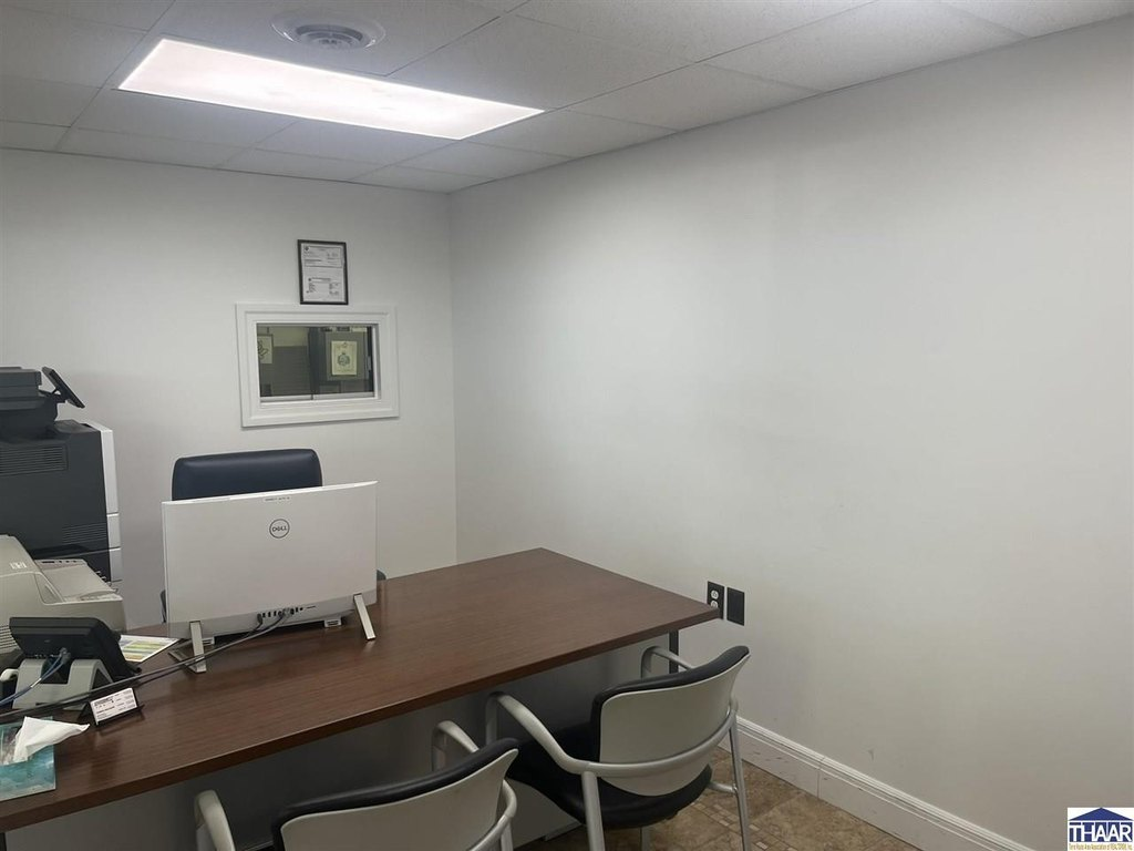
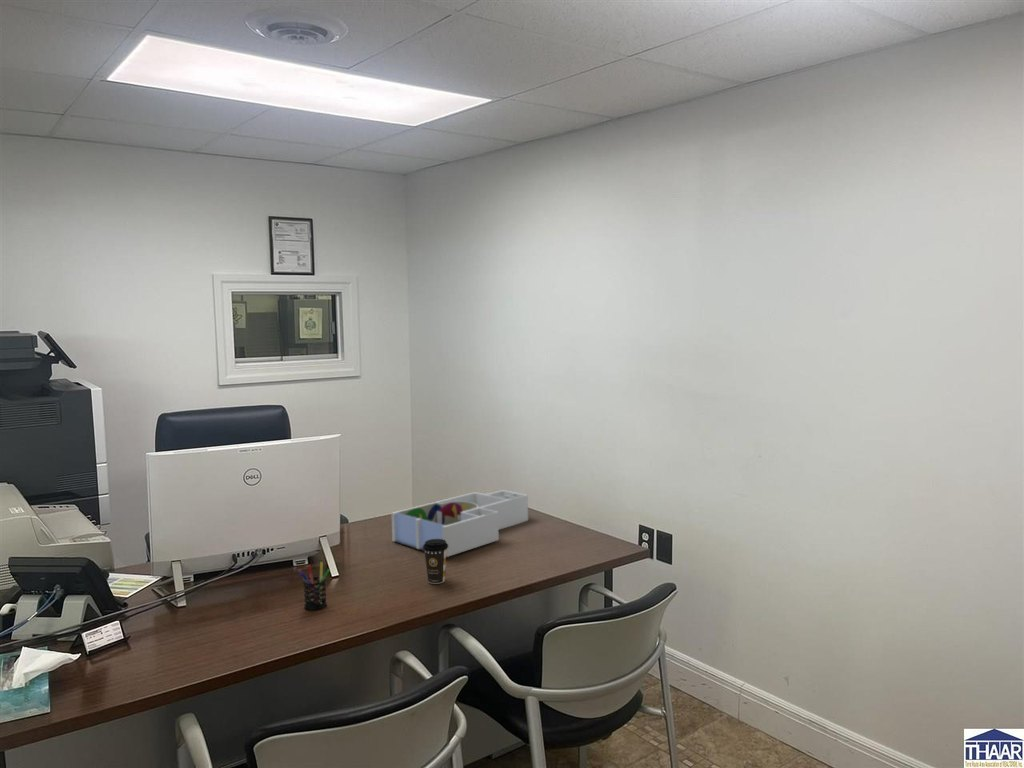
+ pen holder (316, 584)
+ coffee cup (435, 561)
+ desk organizer (471, 518)
